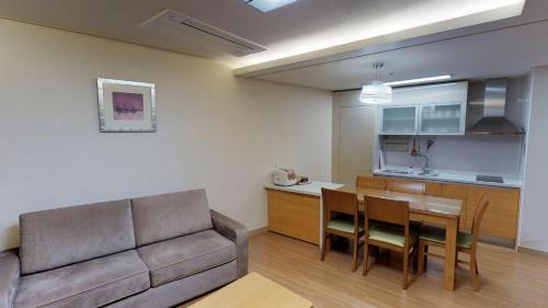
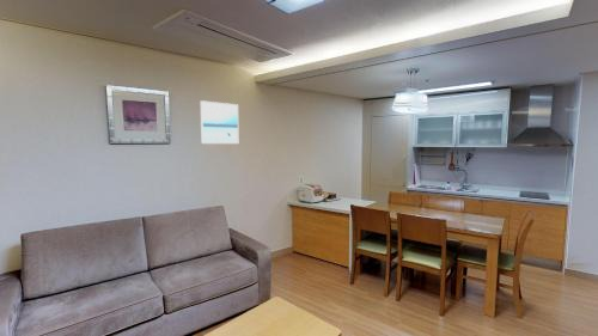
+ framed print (220, 123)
